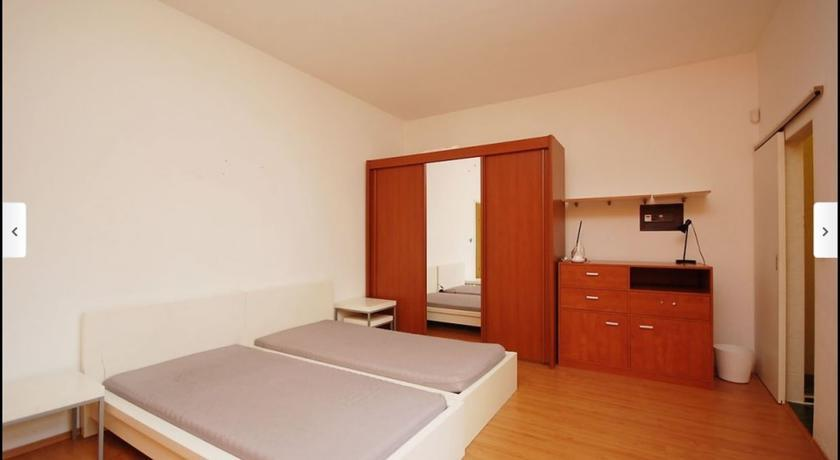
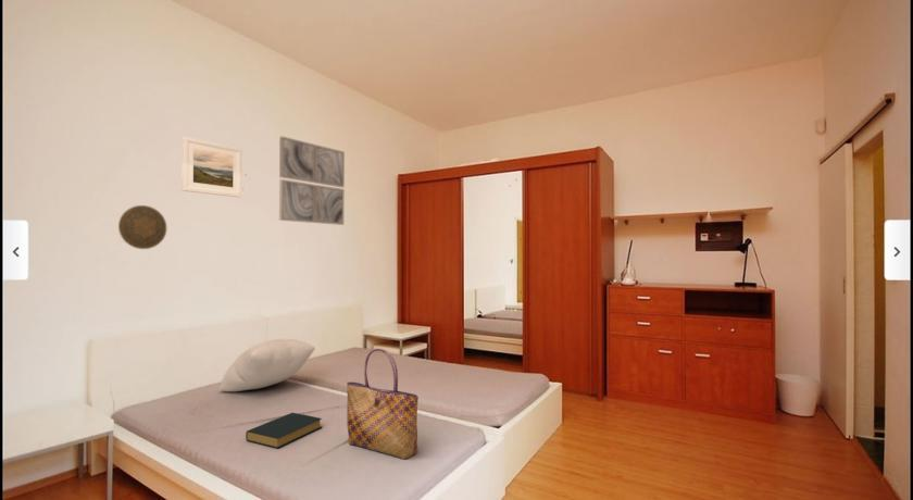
+ tote bag (382, 398)
+ wall art (313, 185)
+ hardback book (285, 428)
+ decorative plate (143, 227)
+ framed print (213, 168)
+ pillow (267, 363)
